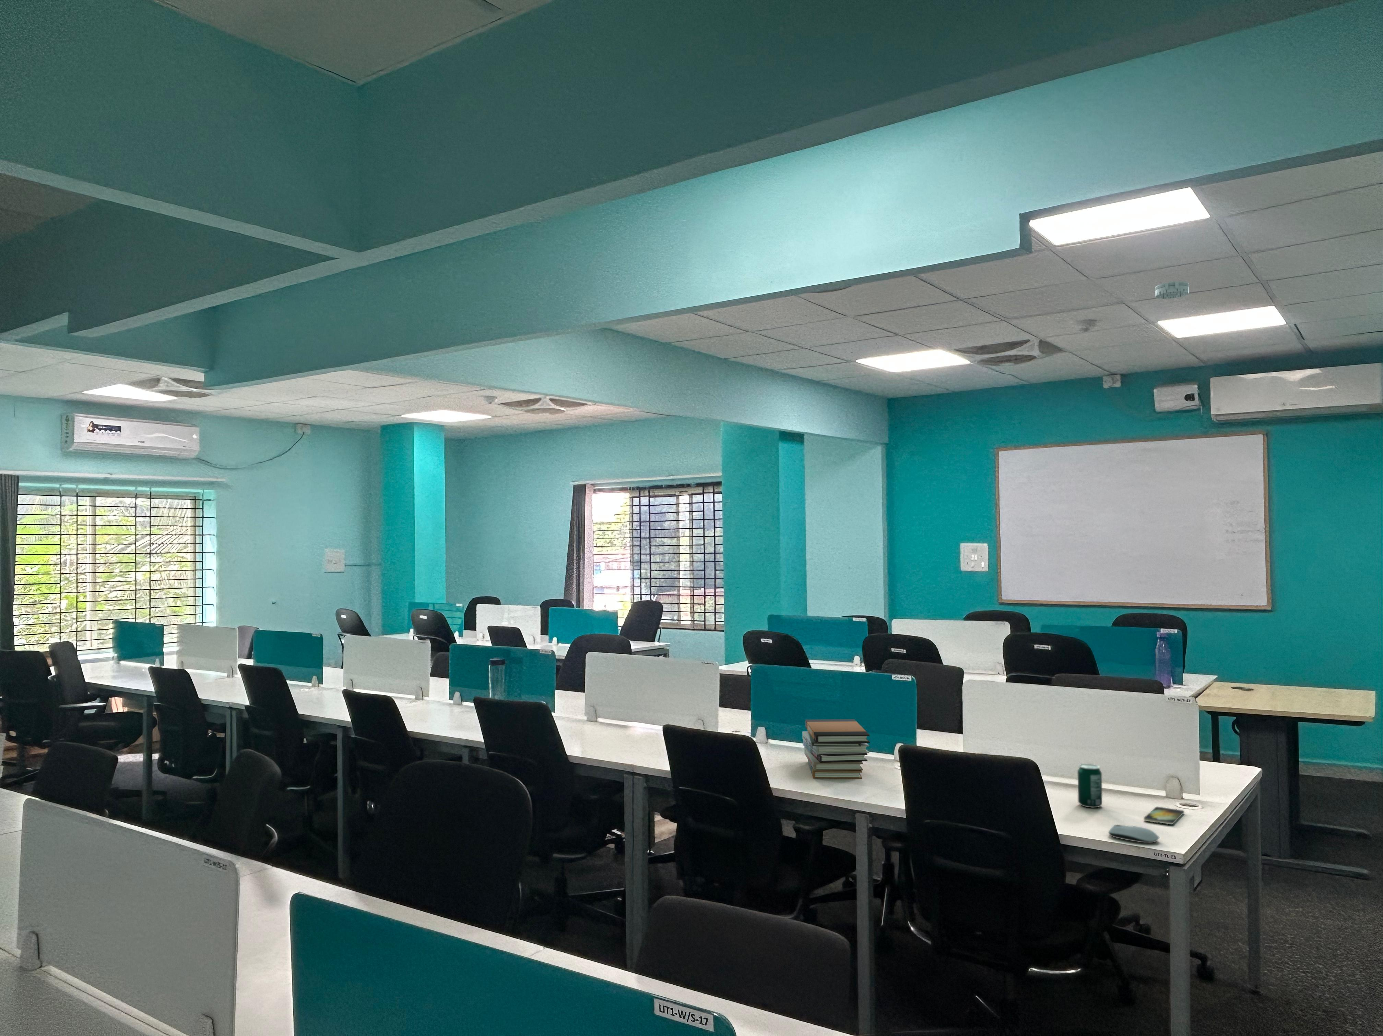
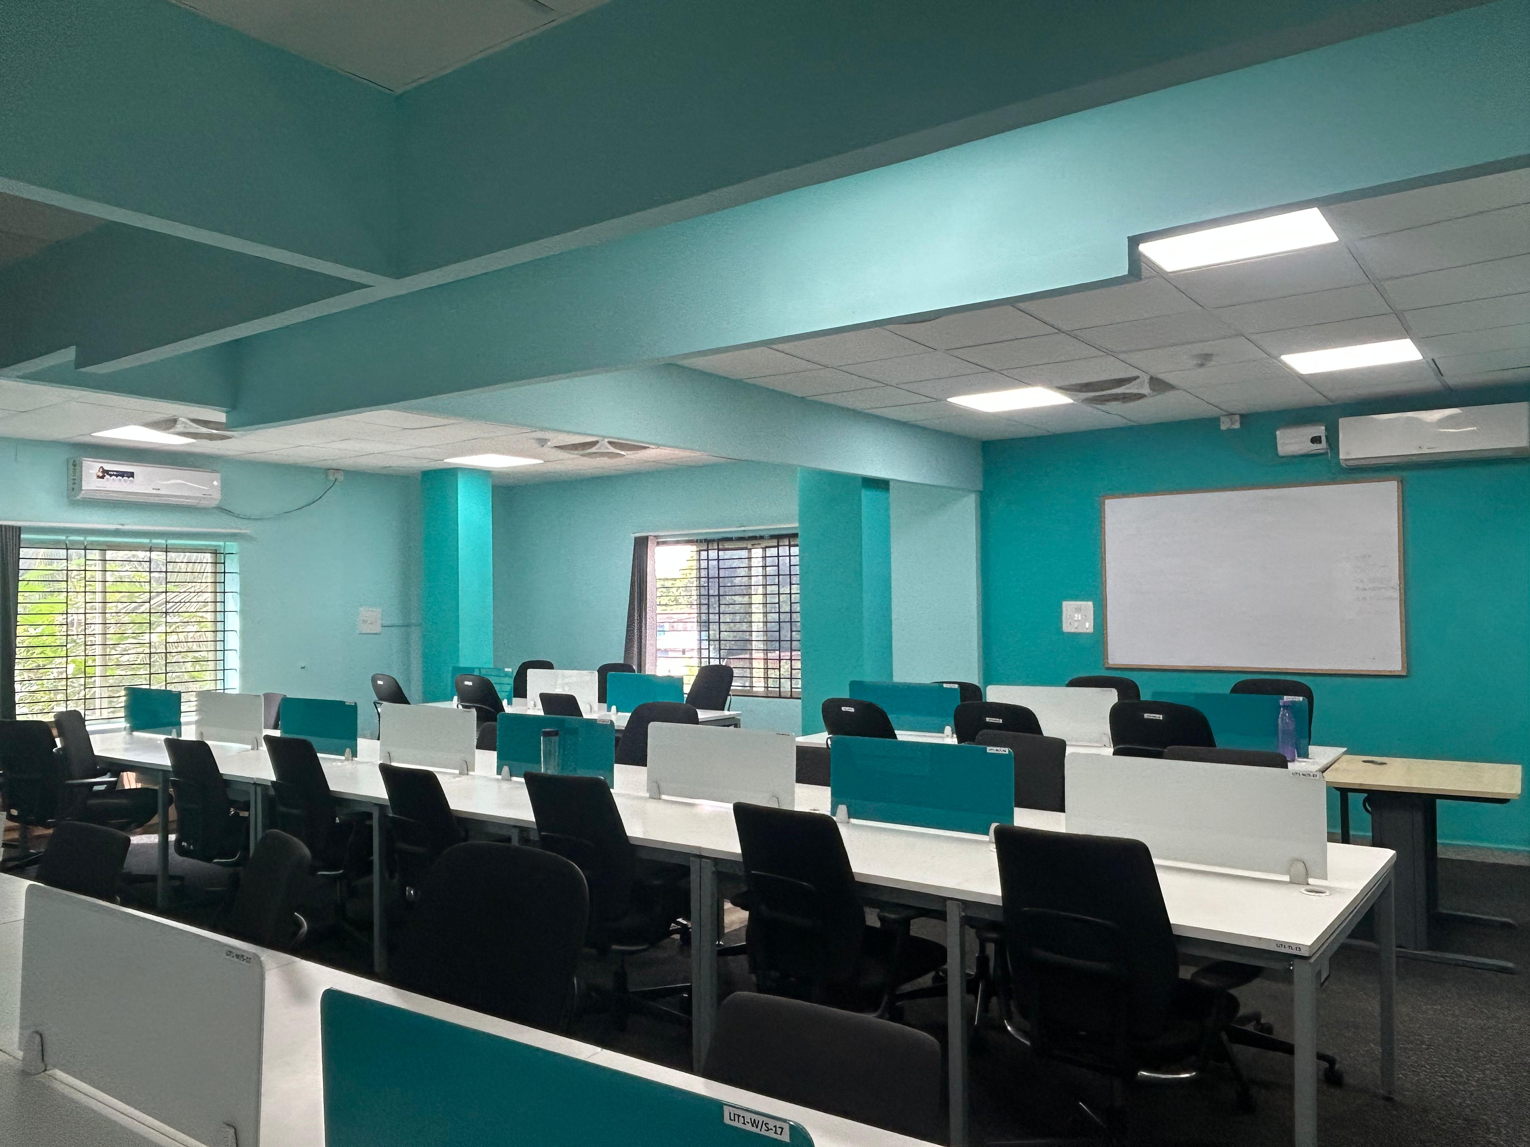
- book stack (834, 748)
- computer mouse (1134, 832)
- beverage can (1090, 786)
- smartphone (1164, 815)
- smoke detector (1172, 289)
